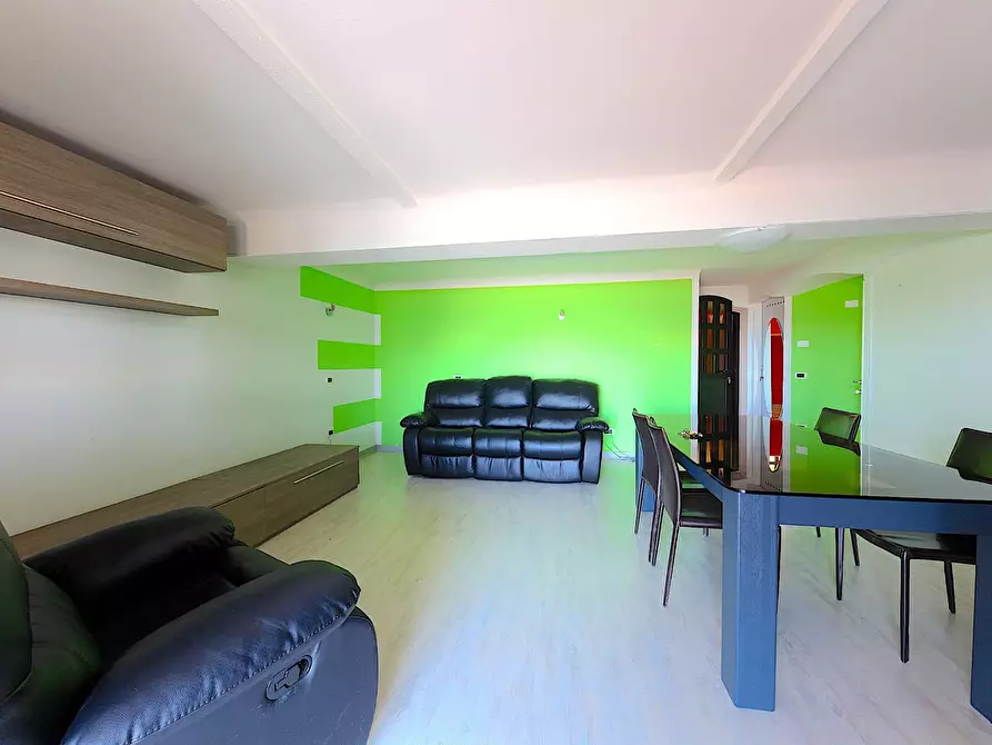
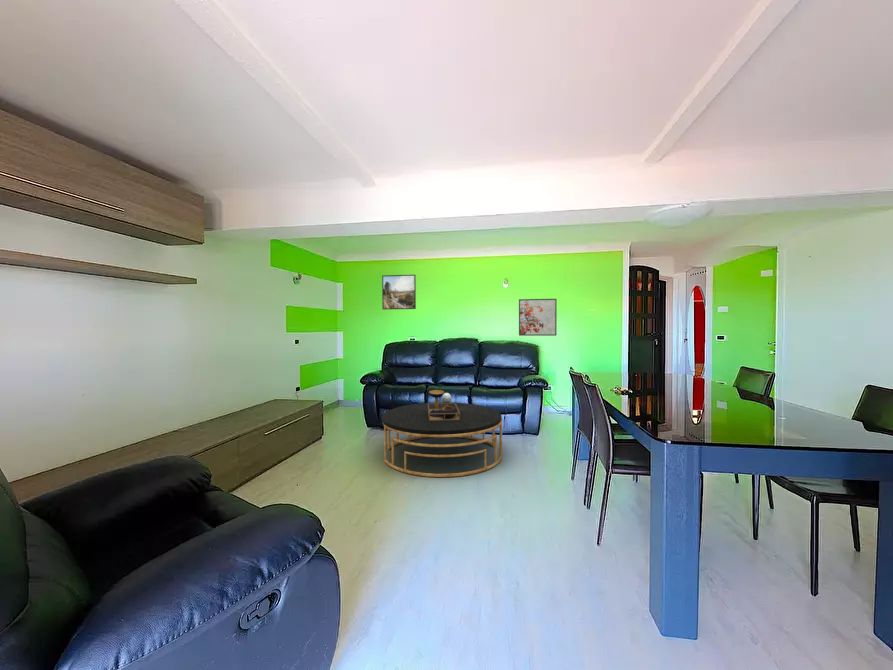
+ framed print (398, 292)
+ coffee table (442, 422)
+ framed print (537, 317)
